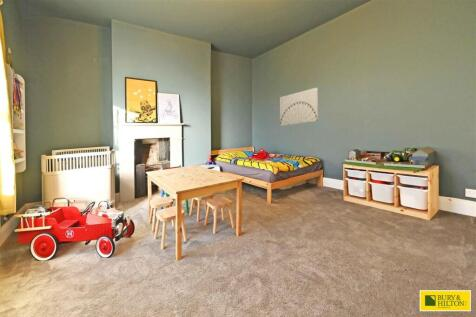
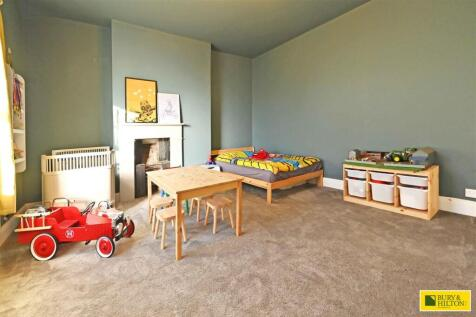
- wall art (297, 108)
